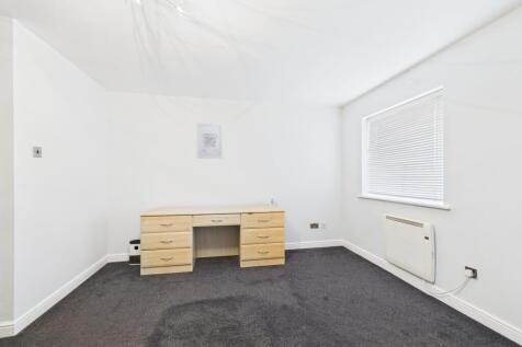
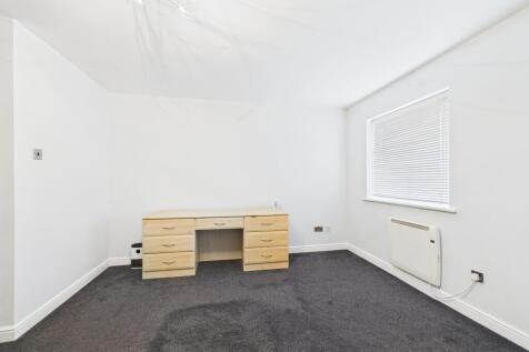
- wall art (209, 141)
